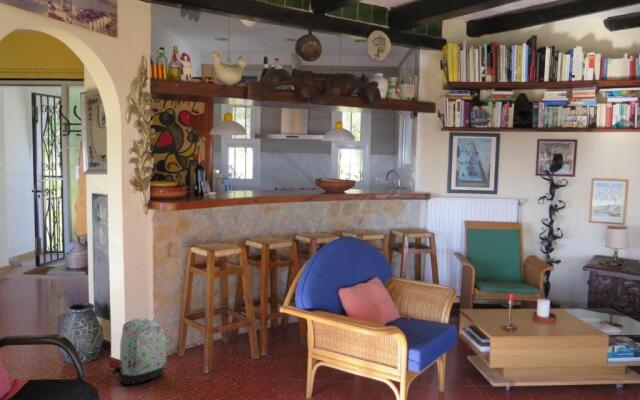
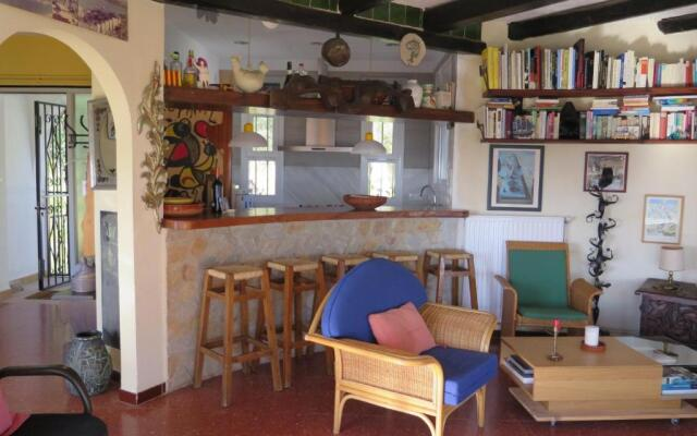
- backpack (143, 348)
